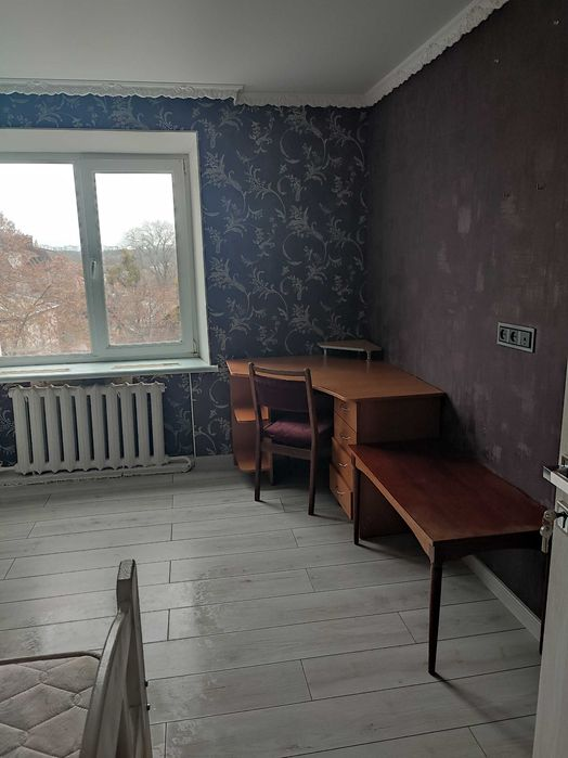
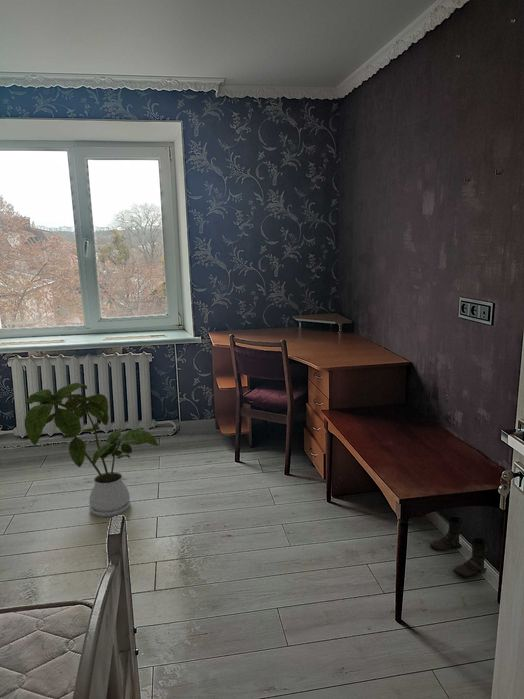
+ house plant (86, 453)
+ boots (458, 545)
